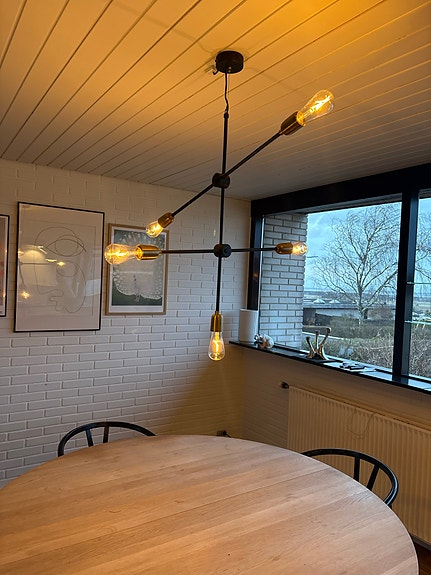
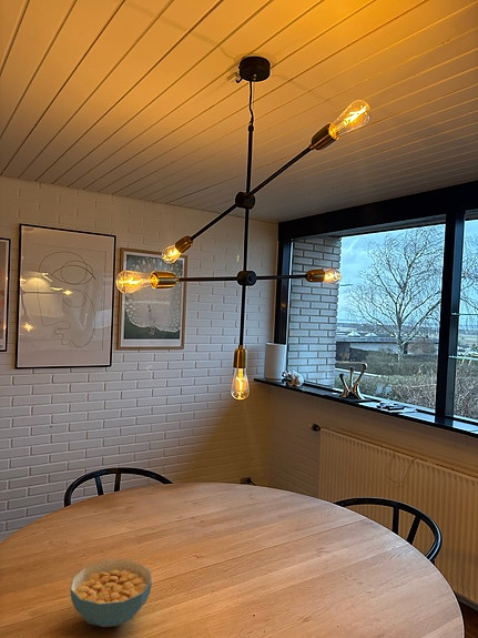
+ cereal bowl (111, 599)
